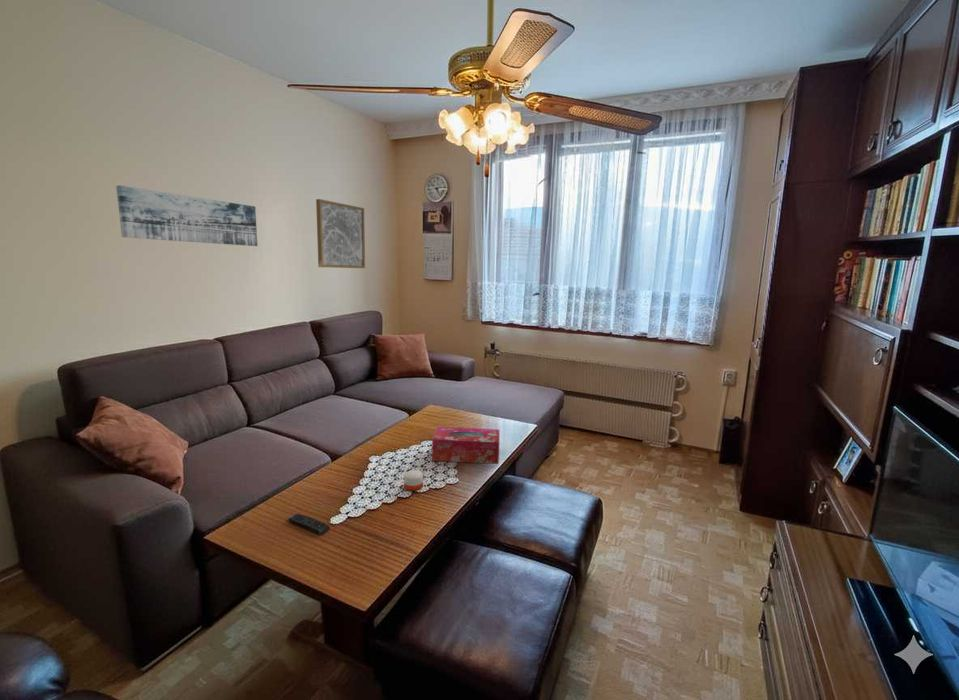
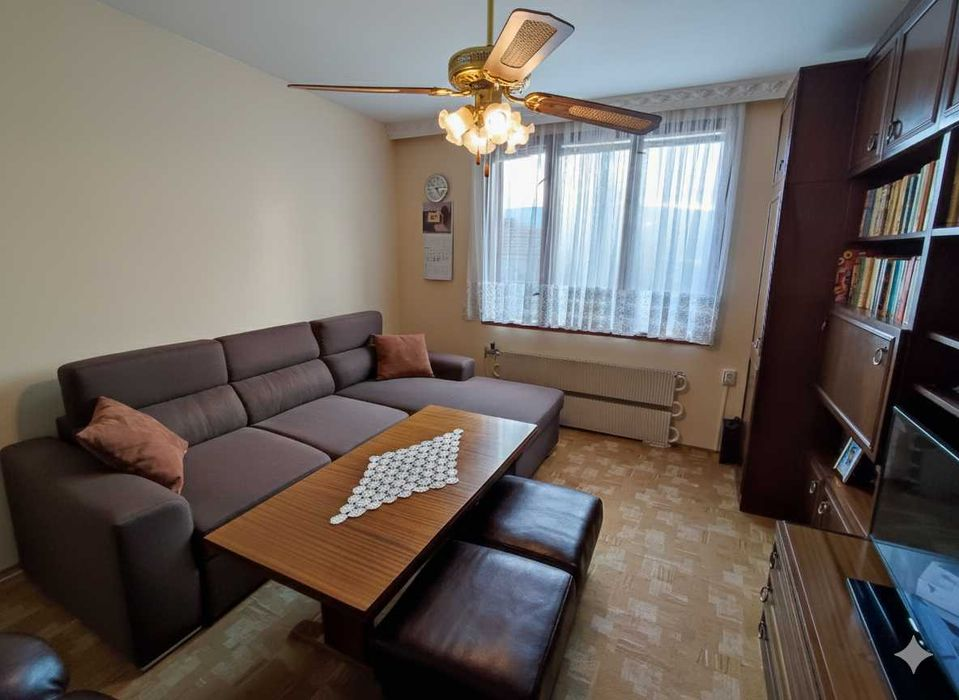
- candle (413, 473)
- wall art (196, 220)
- tissue box (466, 444)
- wall art (342, 236)
- remote control (307, 523)
